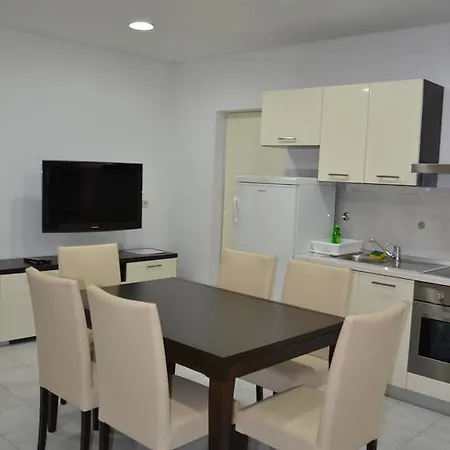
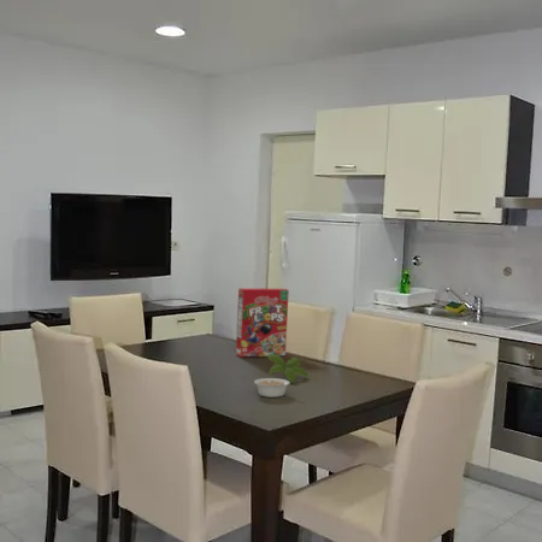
+ cereal box (261, 322)
+ legume (272, 387)
+ plant (288, 367)
